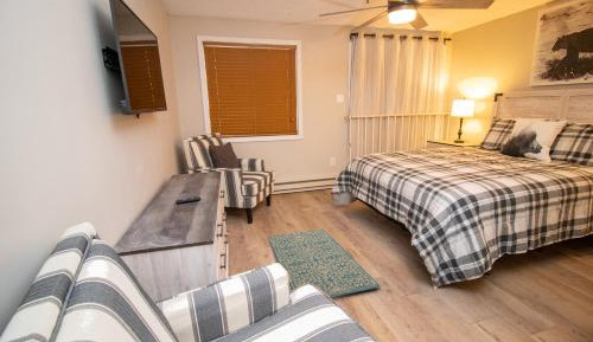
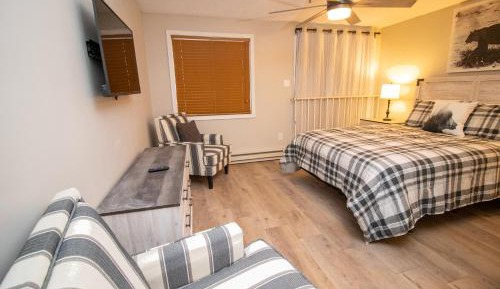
- rug (310, 252)
